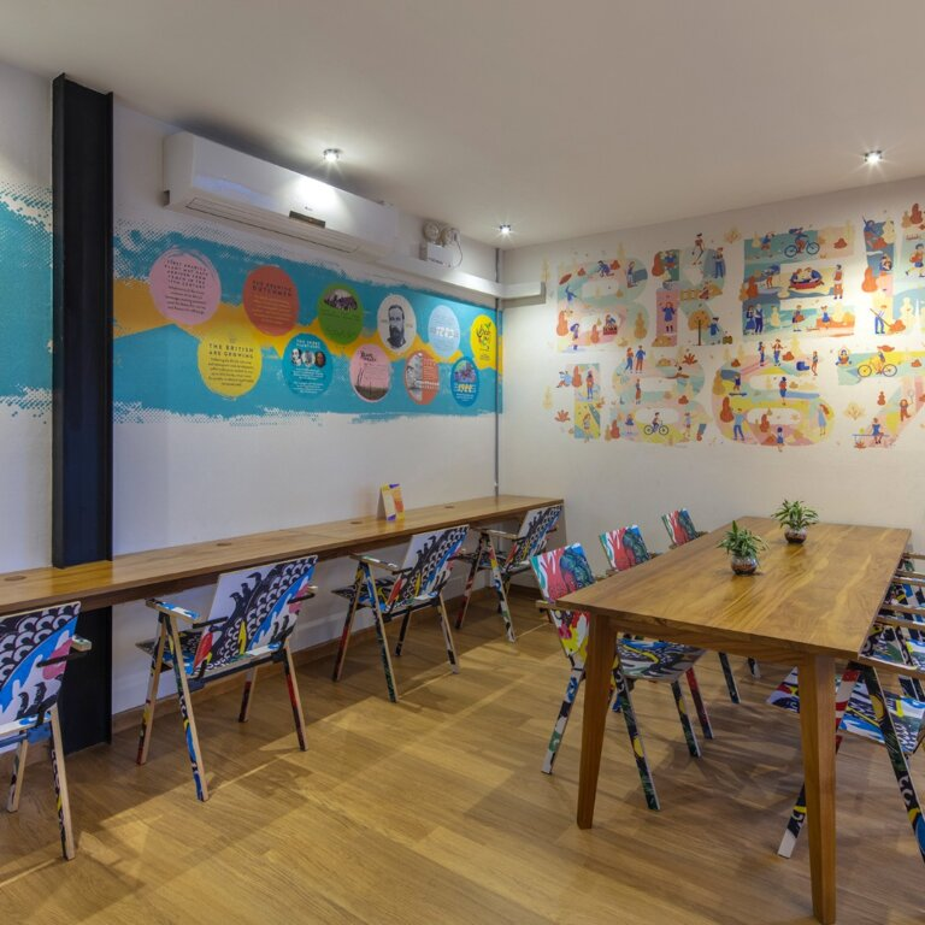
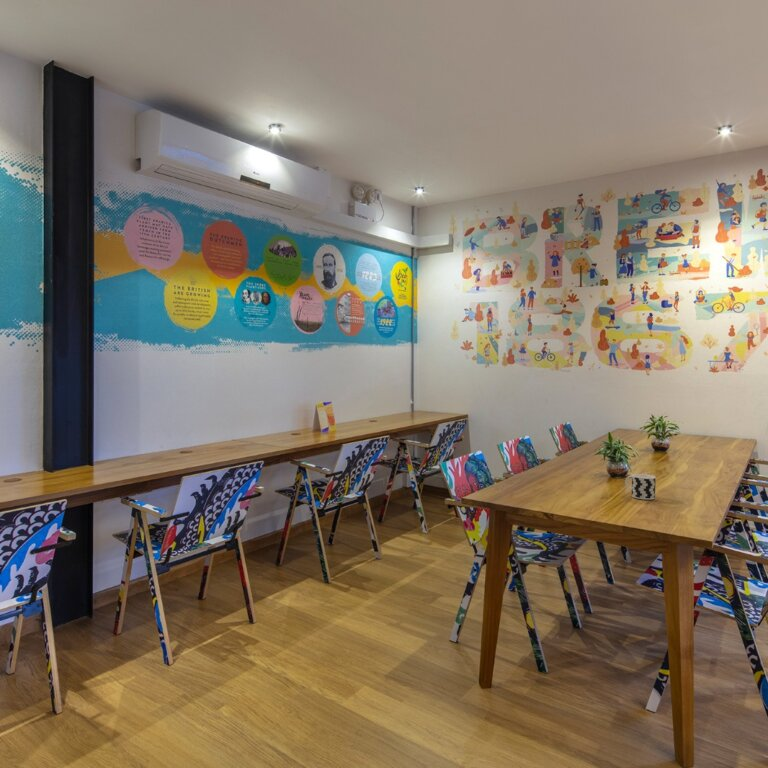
+ cup (639, 485)
